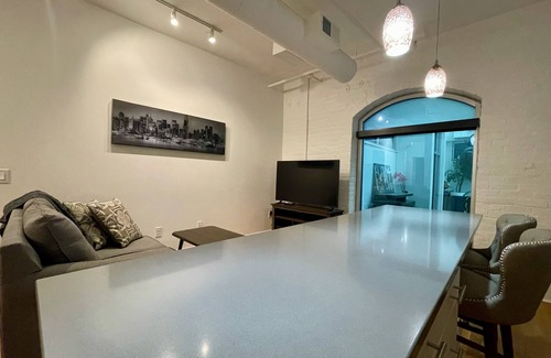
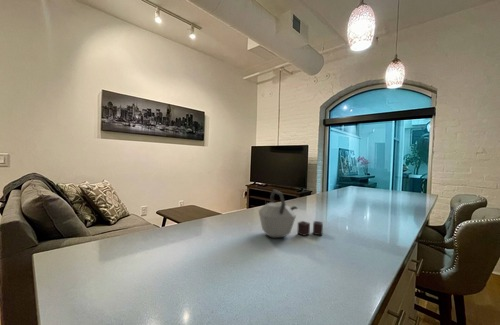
+ kettle (293, 212)
